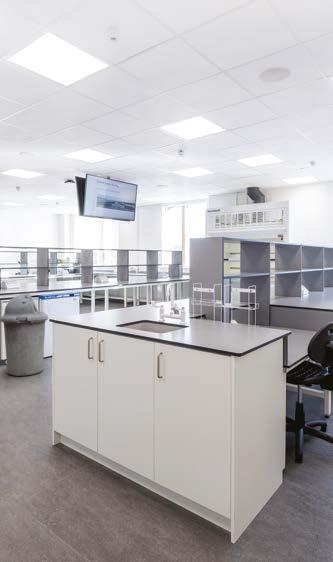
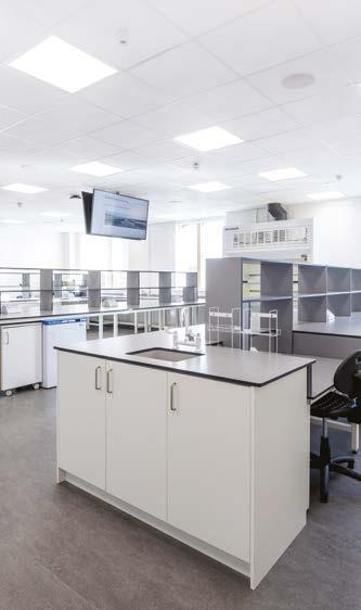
- trash can (24, 332)
